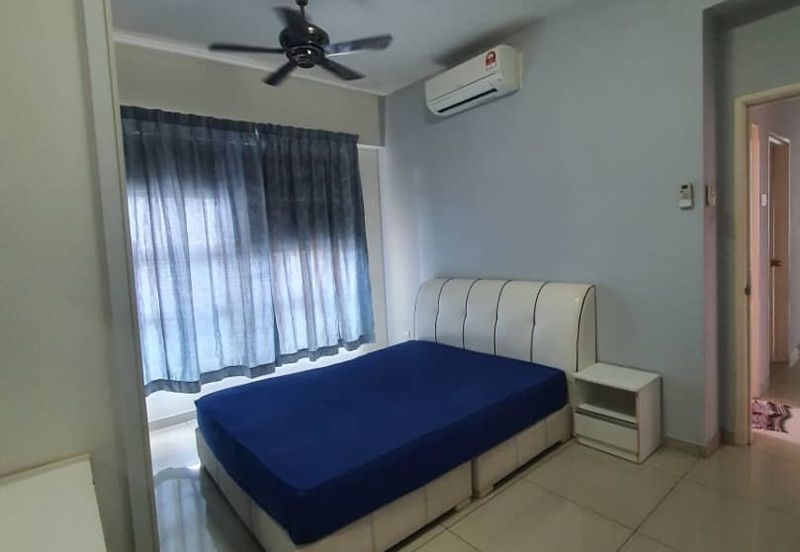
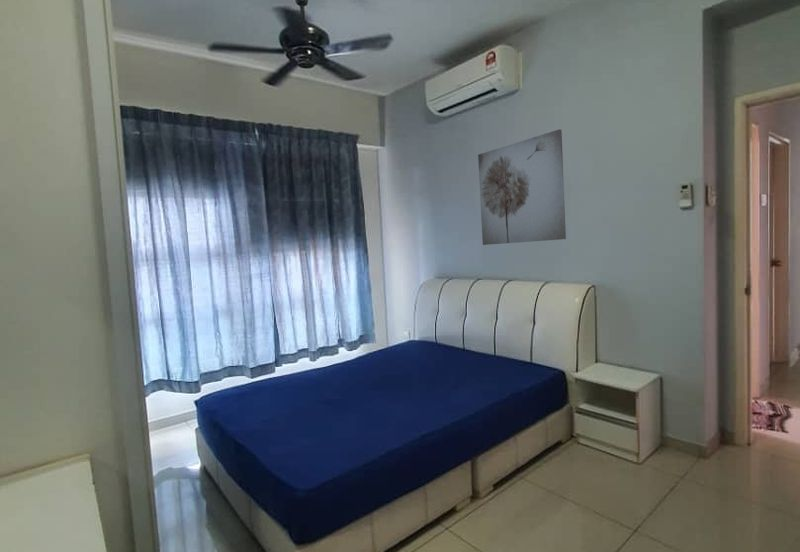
+ wall art (518, 193)
